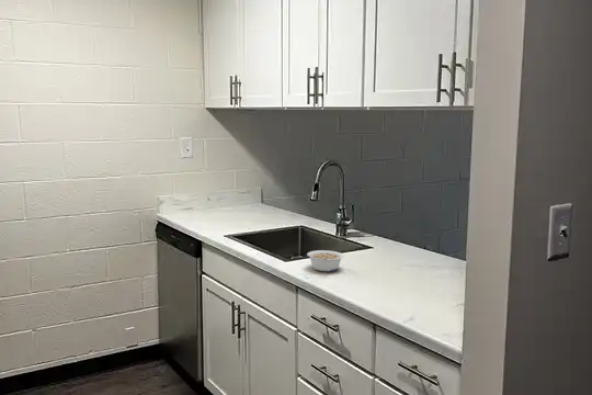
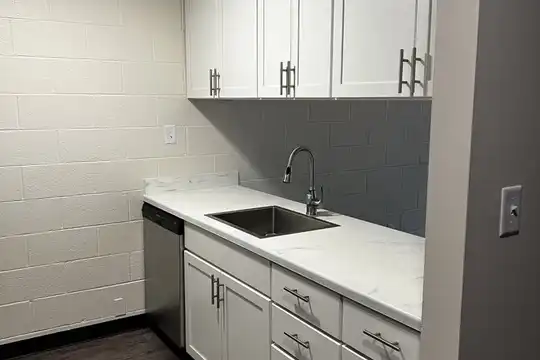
- legume (326, 260)
